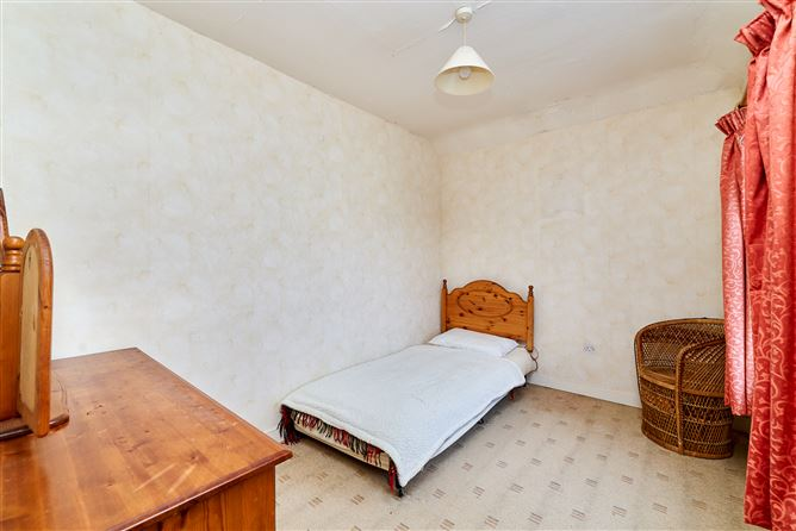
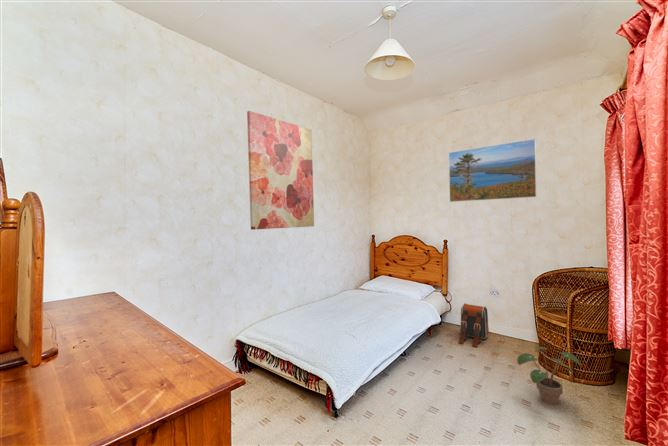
+ wall art (284, 174)
+ potted plant (547, 375)
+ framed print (489, 173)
+ backpack (473, 321)
